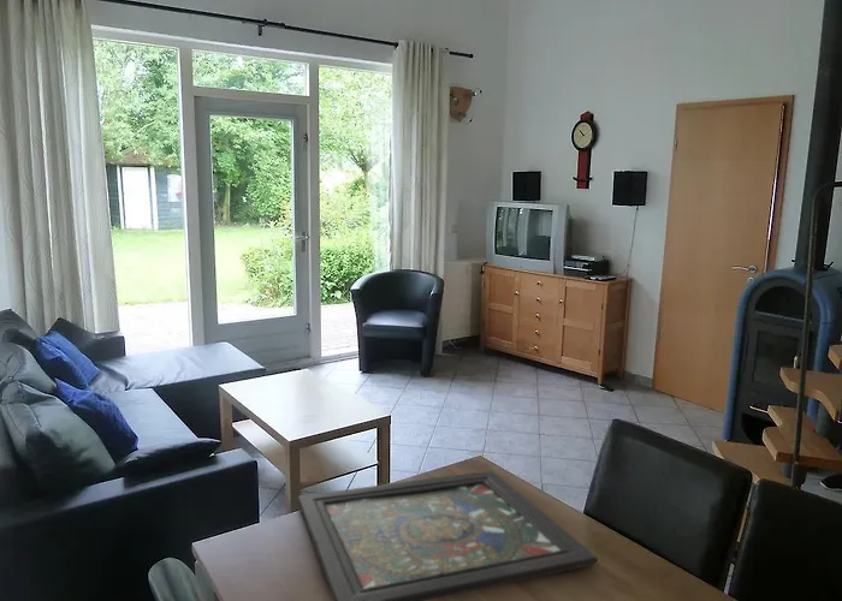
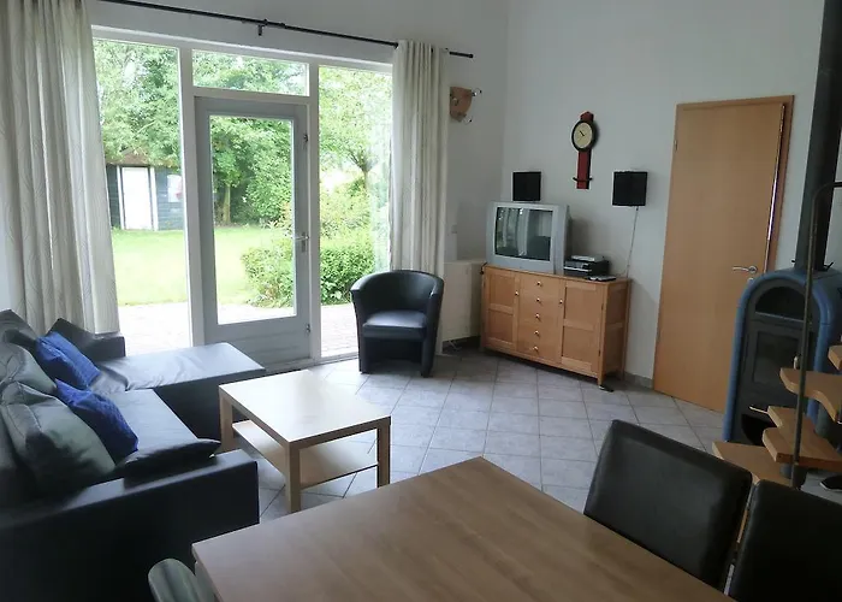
- board game (433, 528)
